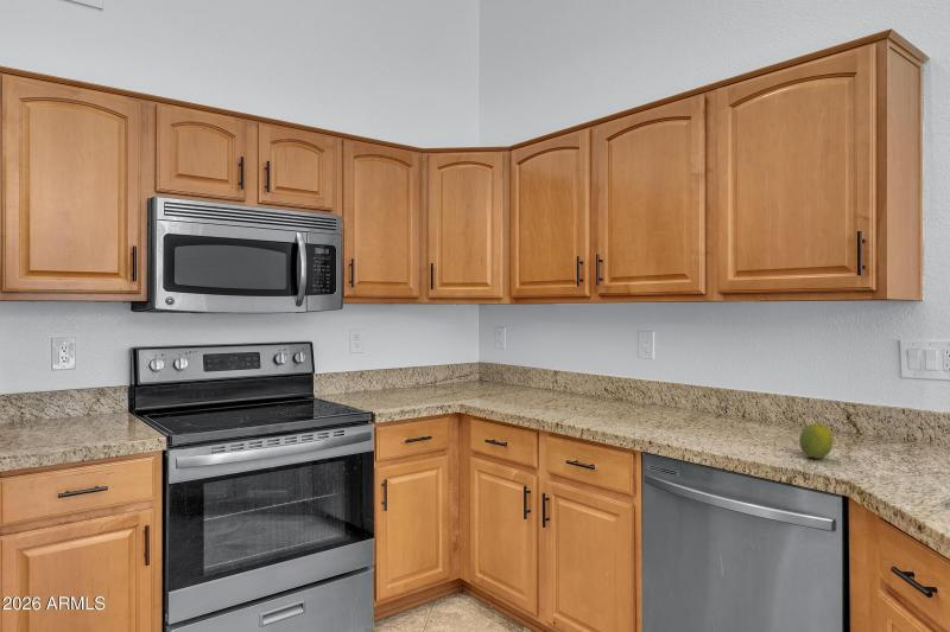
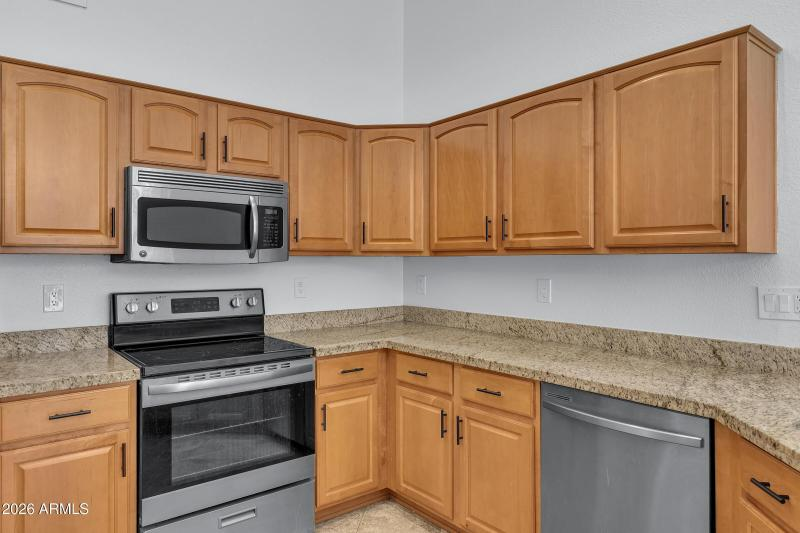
- fruit (816, 440)
